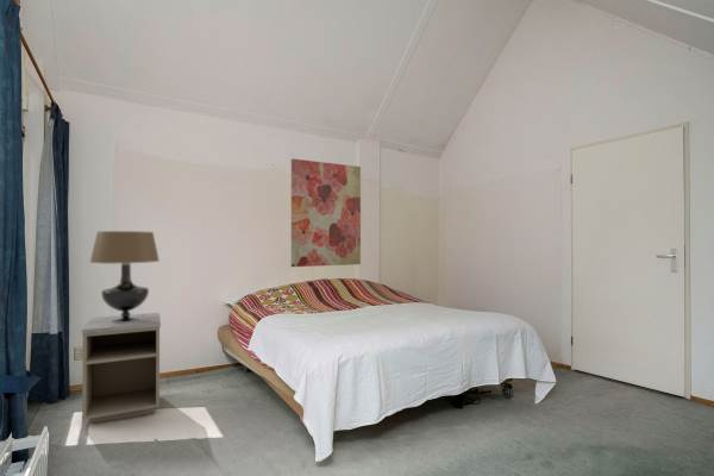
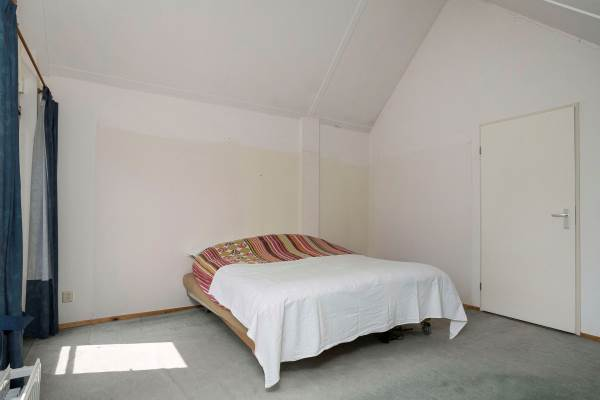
- wall art (327, 214)
- nightstand (124, 364)
- table lamp (125, 275)
